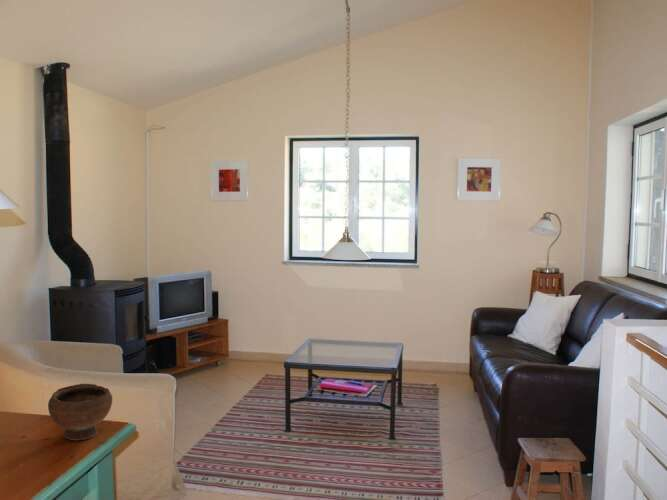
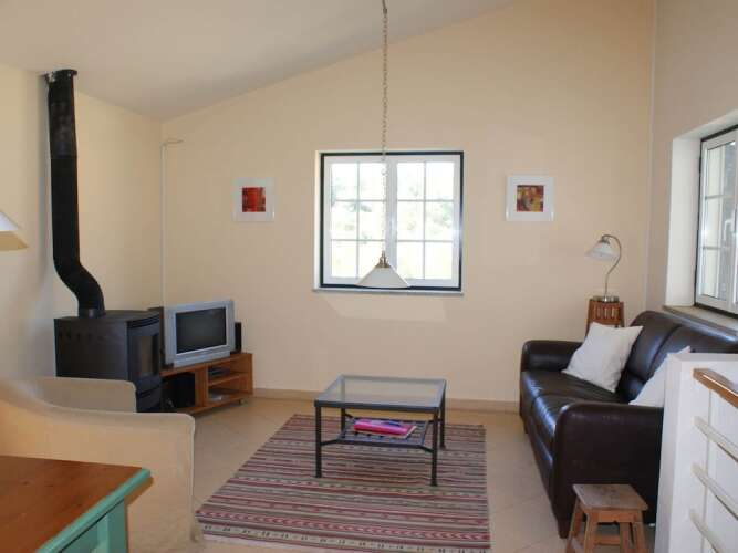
- bowl (81, 413)
